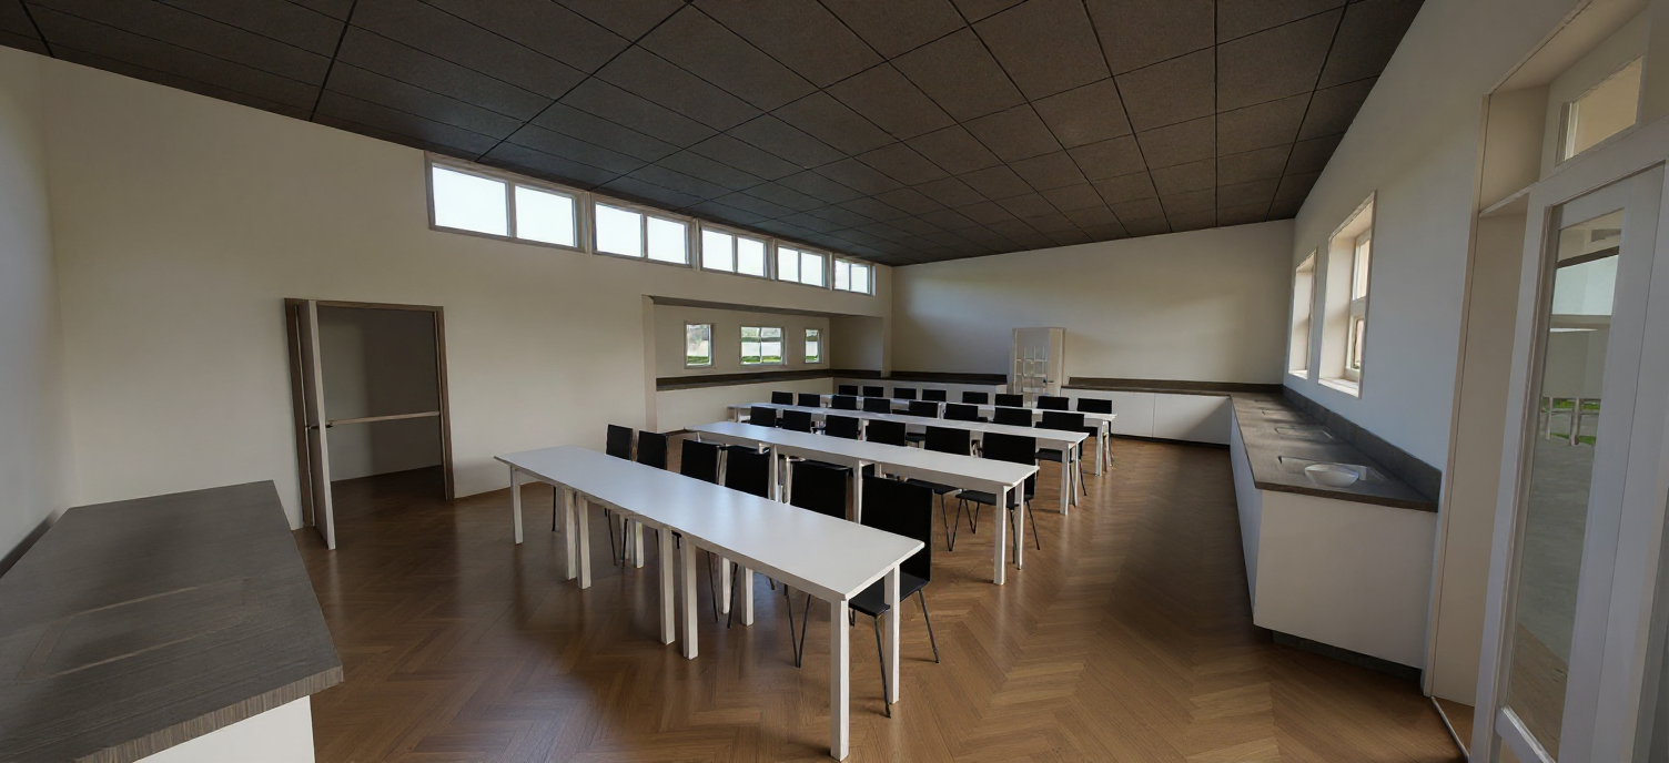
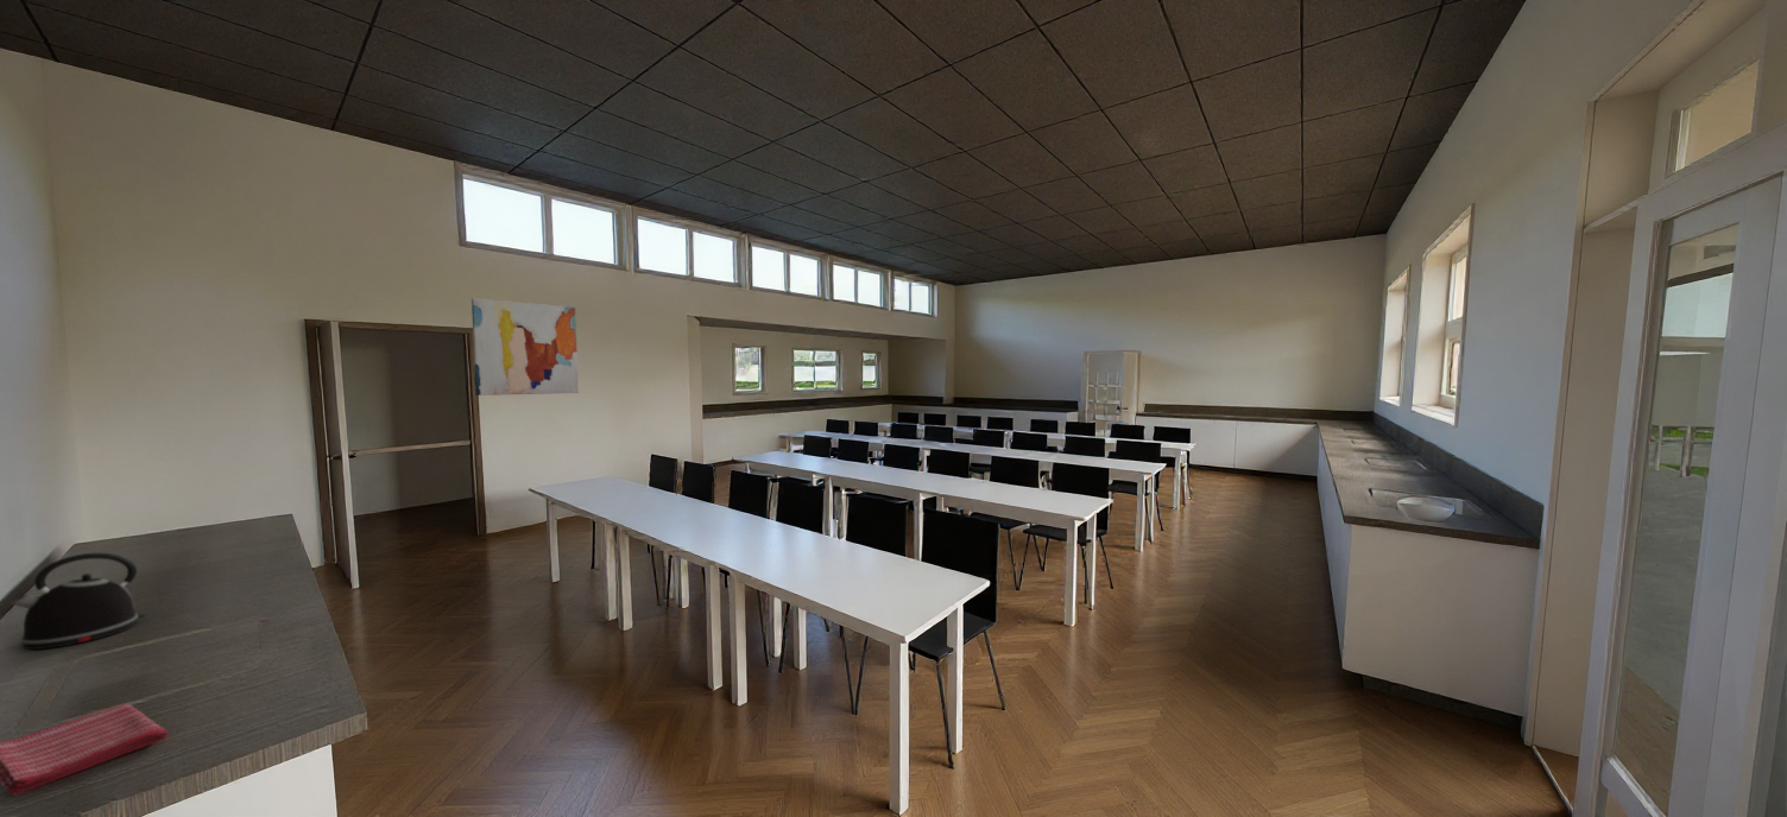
+ wall art (528, 348)
+ kettle (80, 594)
+ dish towel (76, 742)
